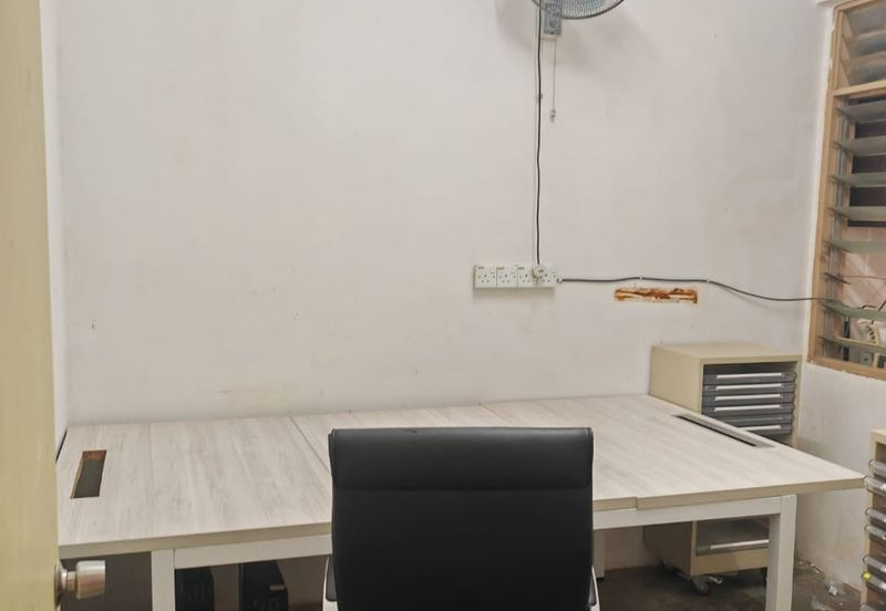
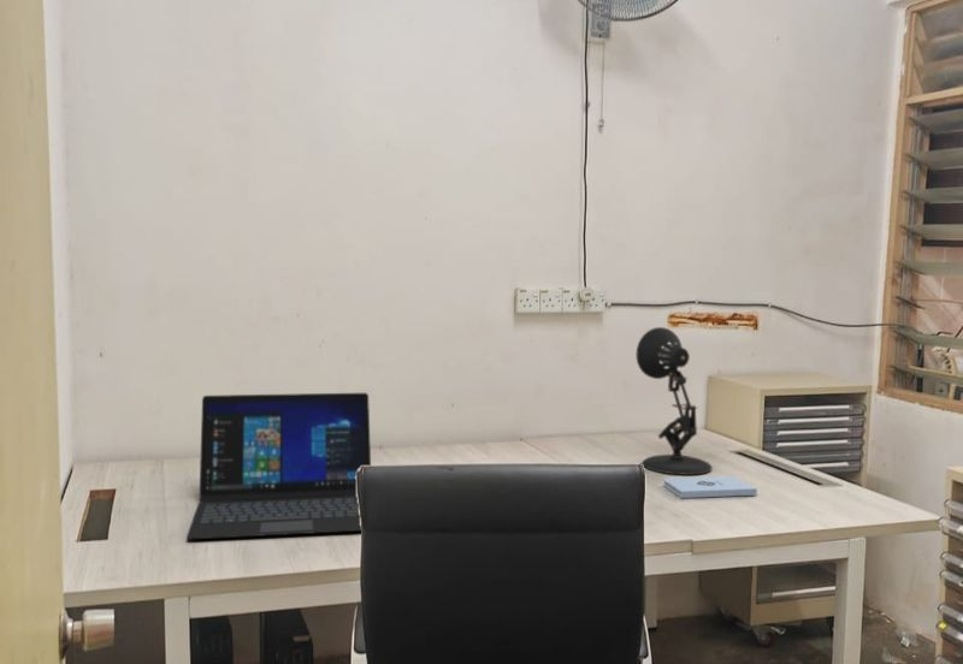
+ notepad (708, 486)
+ laptop (286, 458)
+ desk lamp (677, 398)
